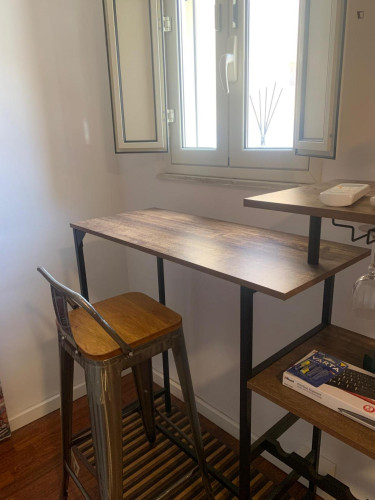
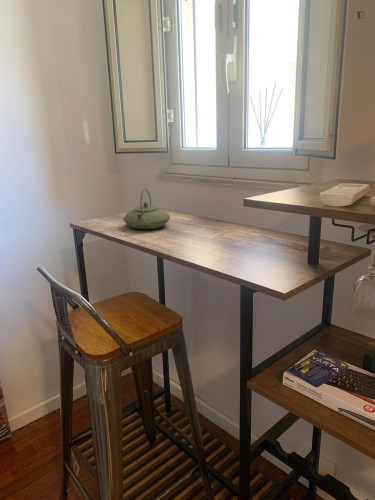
+ teapot (145, 208)
